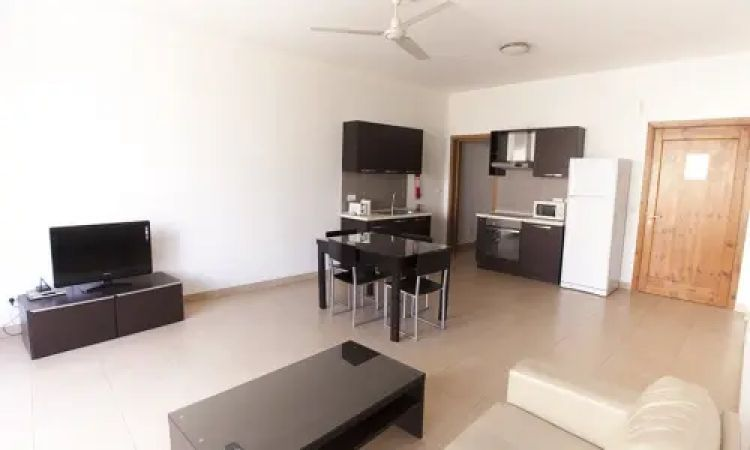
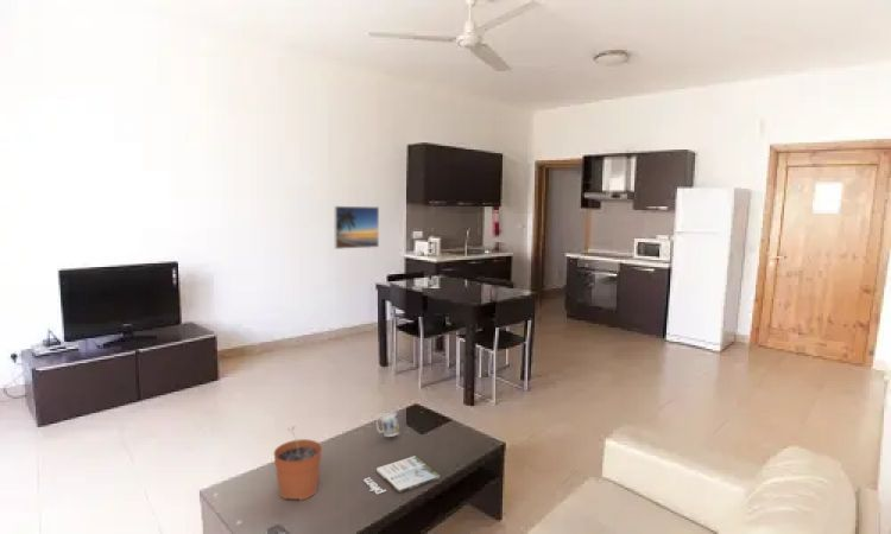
+ mug (387, 425)
+ plant pot (298, 459)
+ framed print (356, 227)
+ magazine (398, 476)
